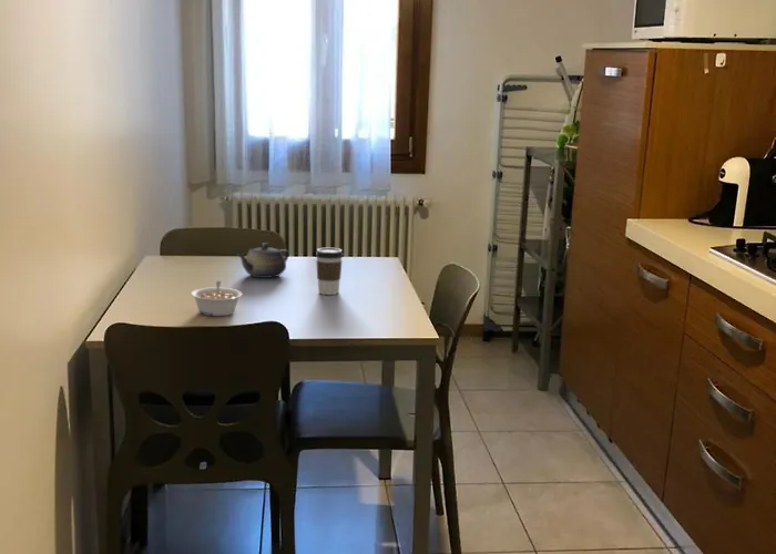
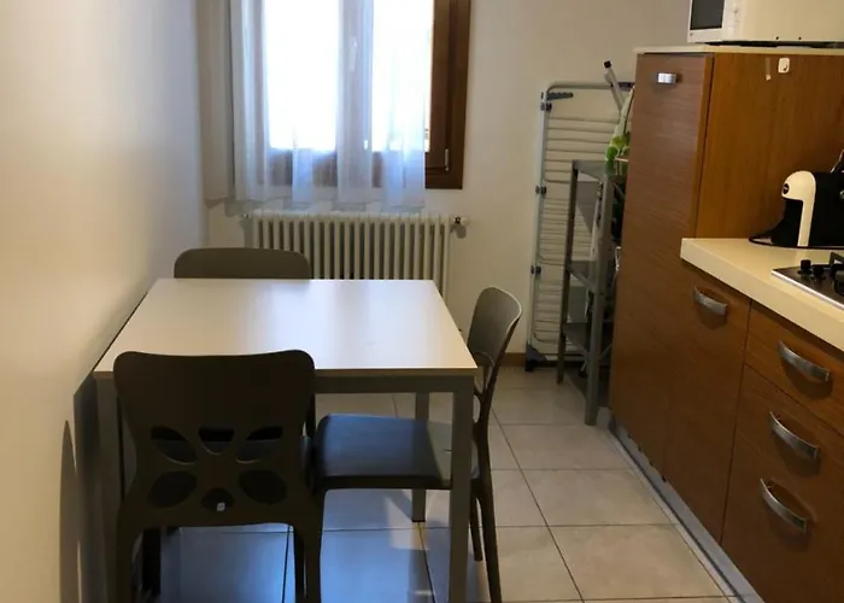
- coffee cup (328, 270)
- legume (215, 299)
- teapot (263, 259)
